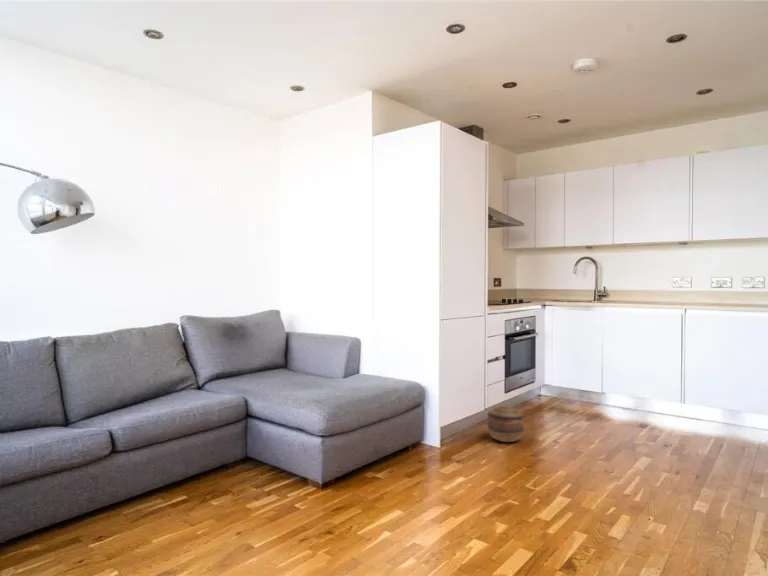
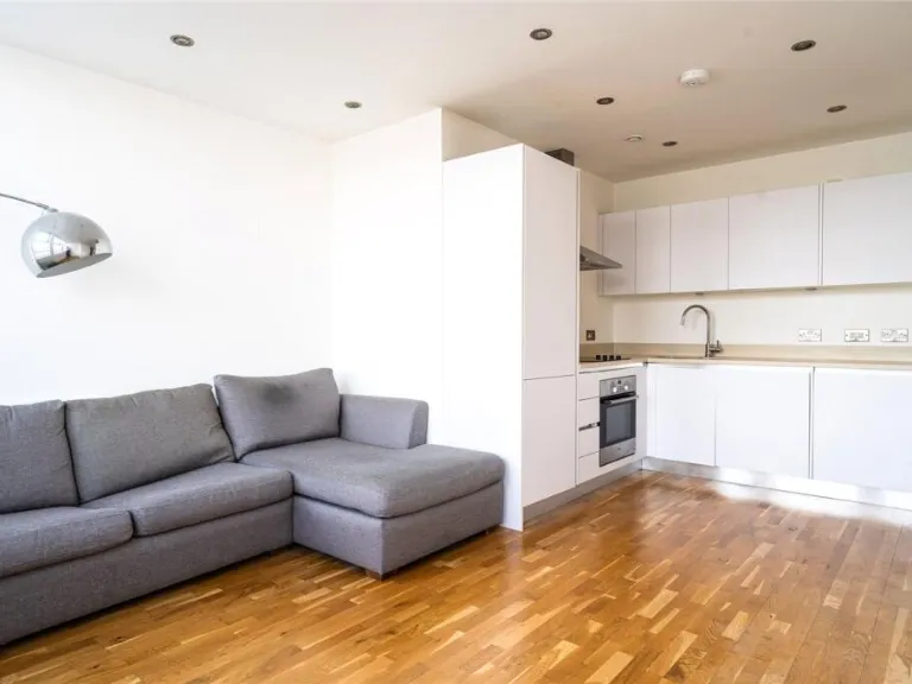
- basket (505, 423)
